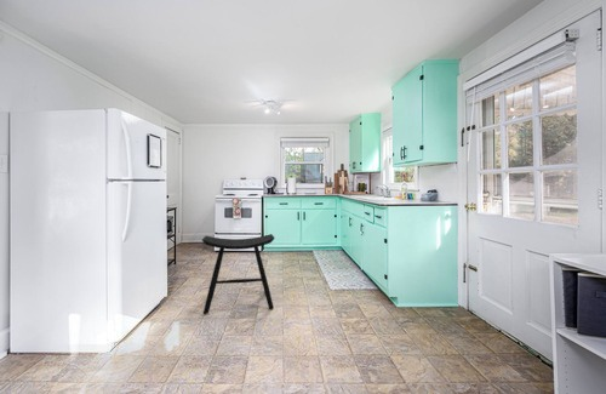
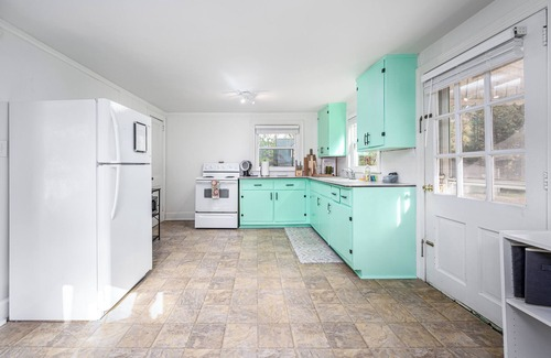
- stool (239, 279)
